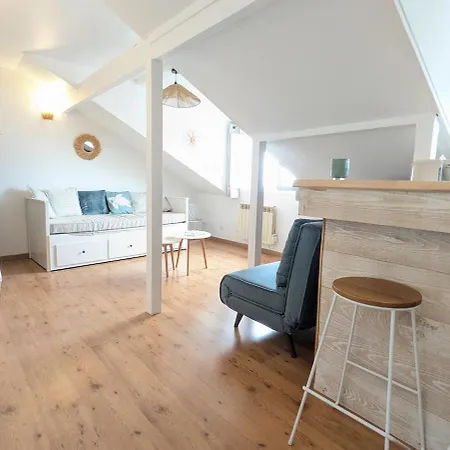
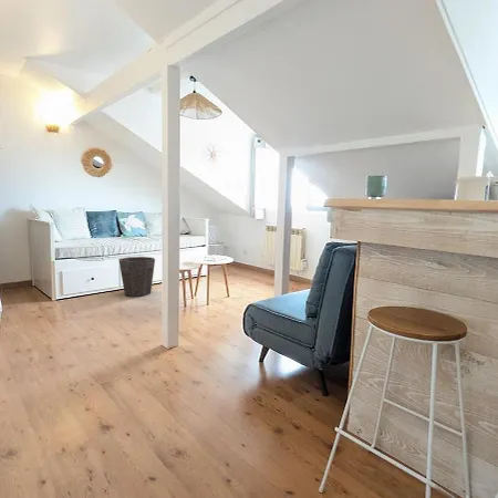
+ waste bin (137, 276)
